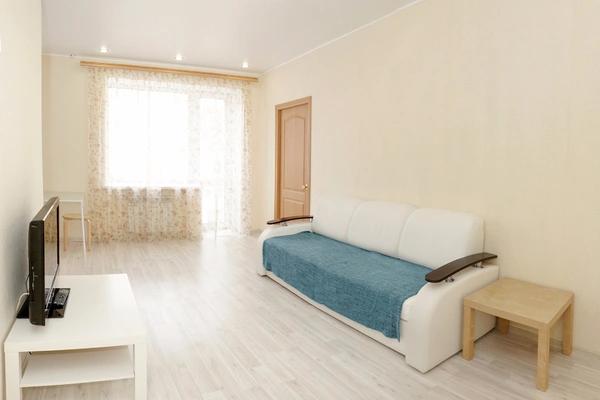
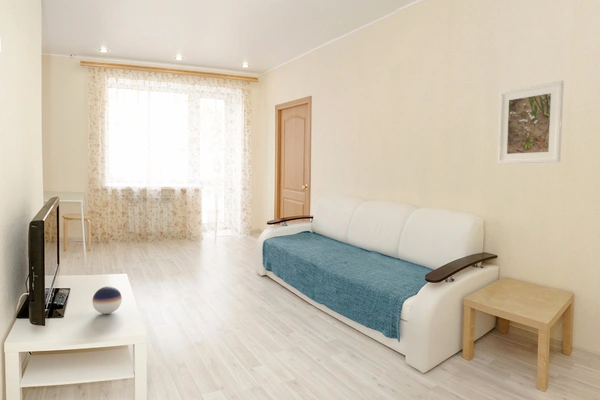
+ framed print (528, 125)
+ speaker (107, 300)
